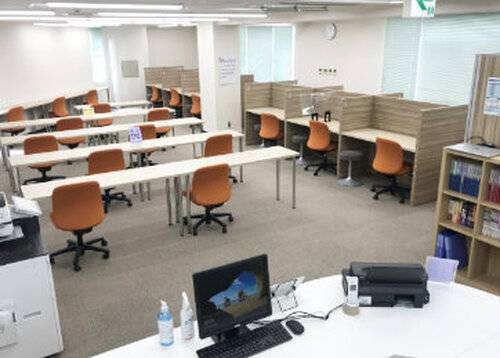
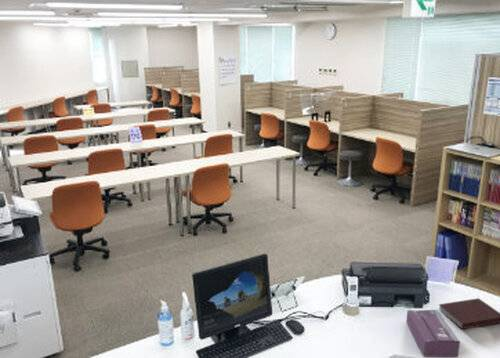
+ tissue box (431, 331)
+ notebook (470, 313)
